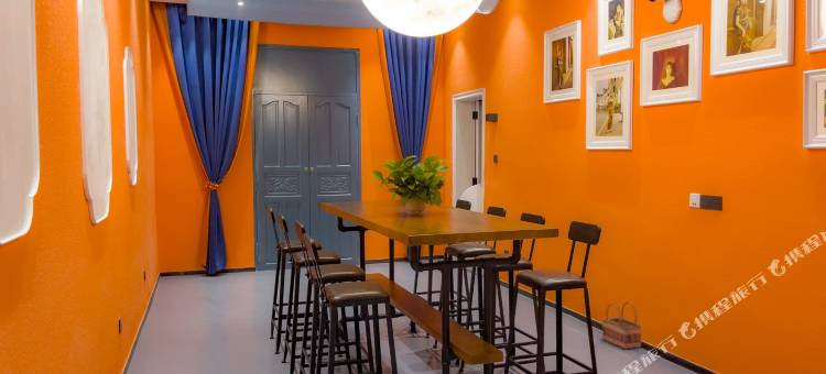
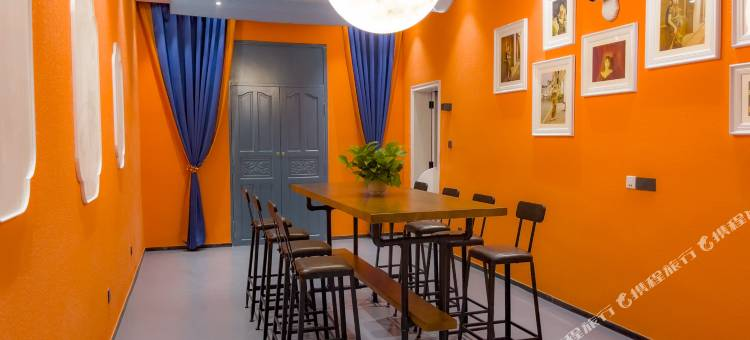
- basket (621, 322)
